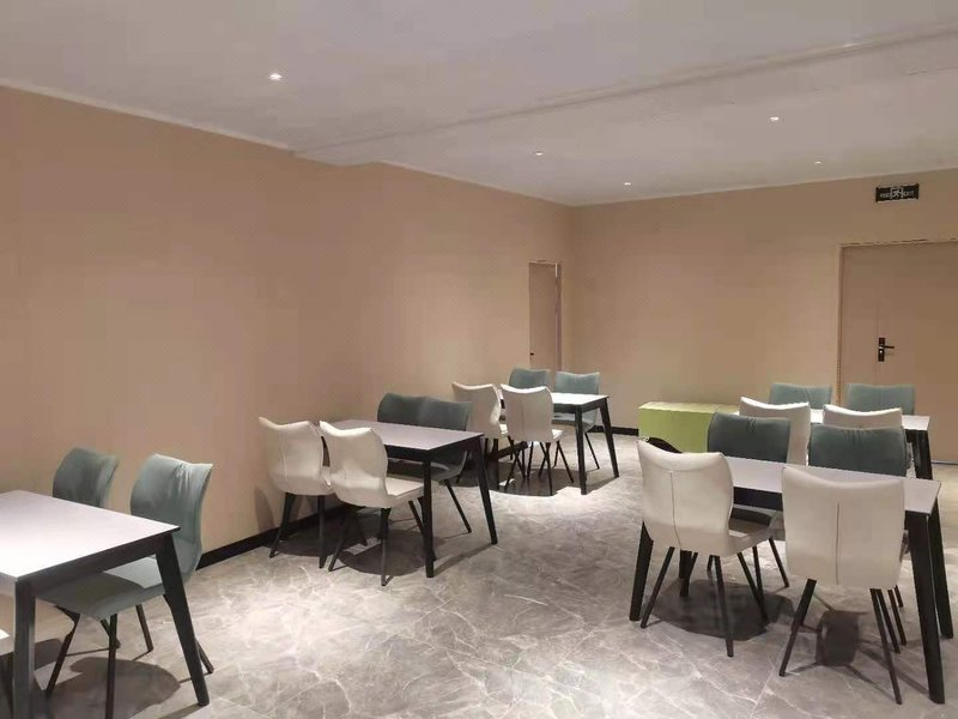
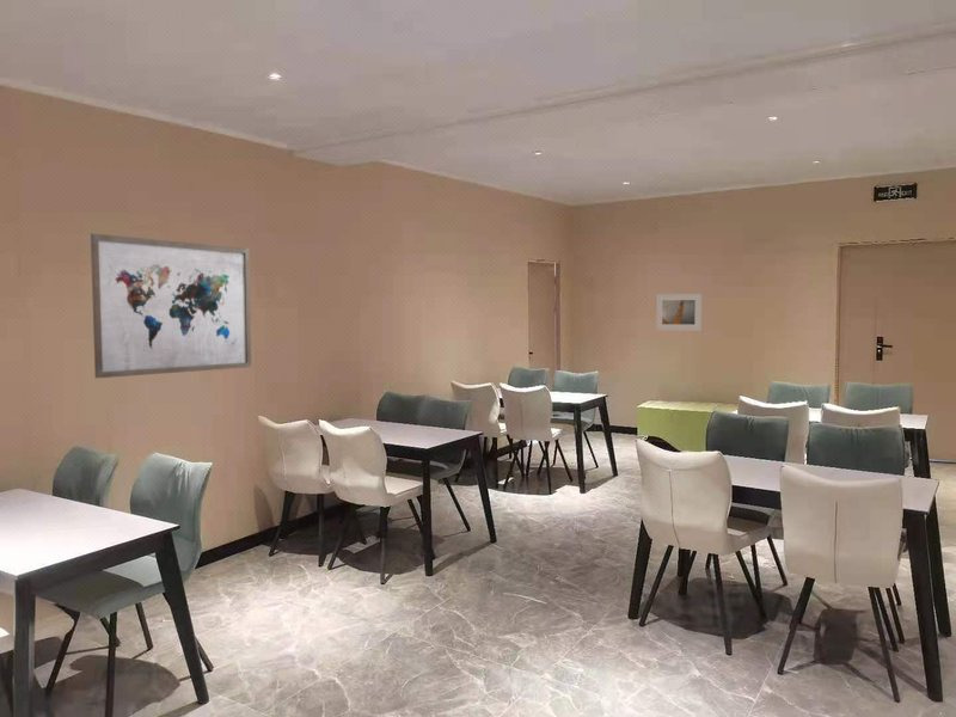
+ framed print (678, 312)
+ wall art (179, 307)
